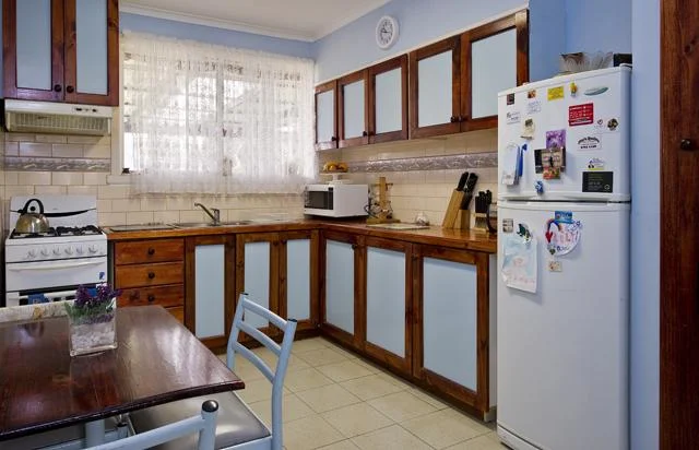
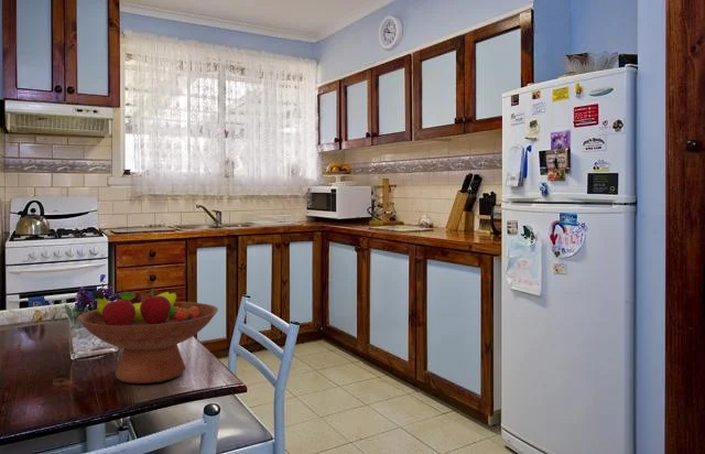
+ fruit bowl (151, 331)
